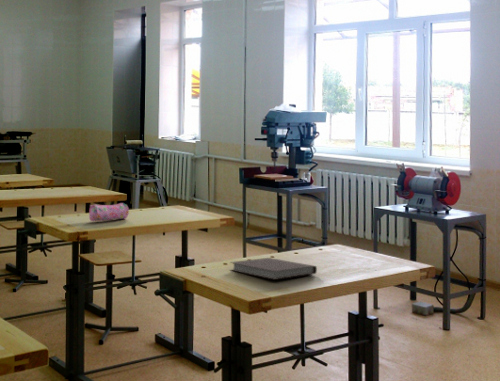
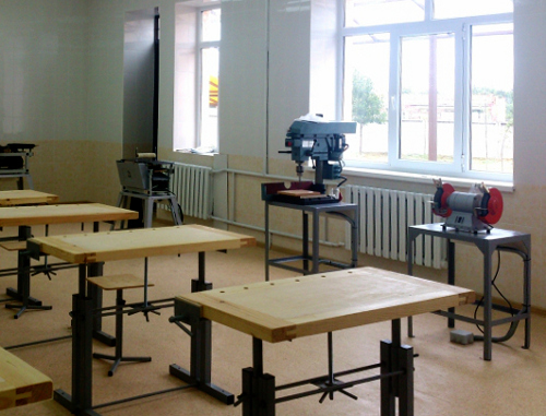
- pencil case (108, 211)
- notebook (272, 267)
